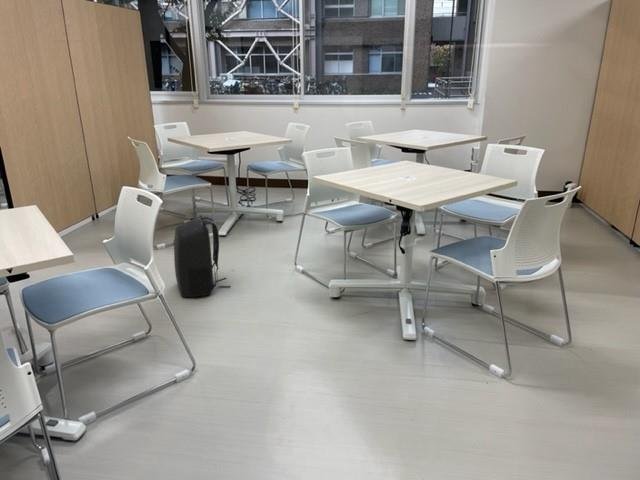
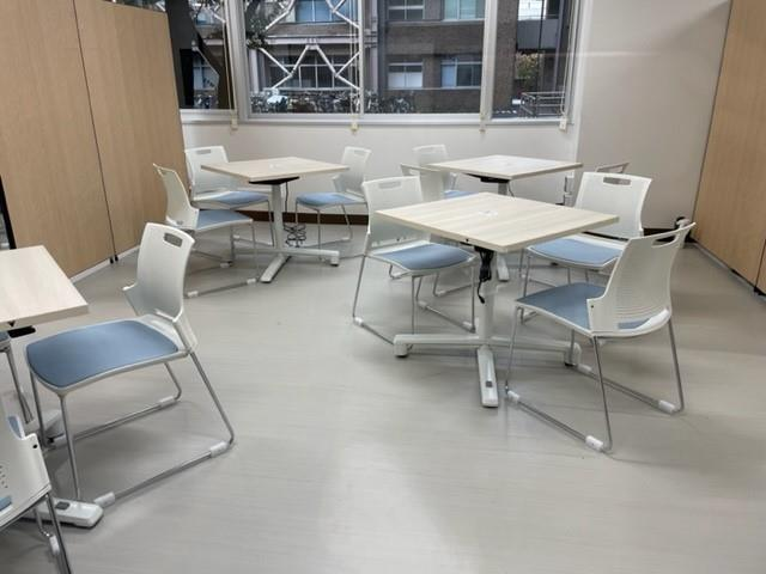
- backpack (200, 252)
